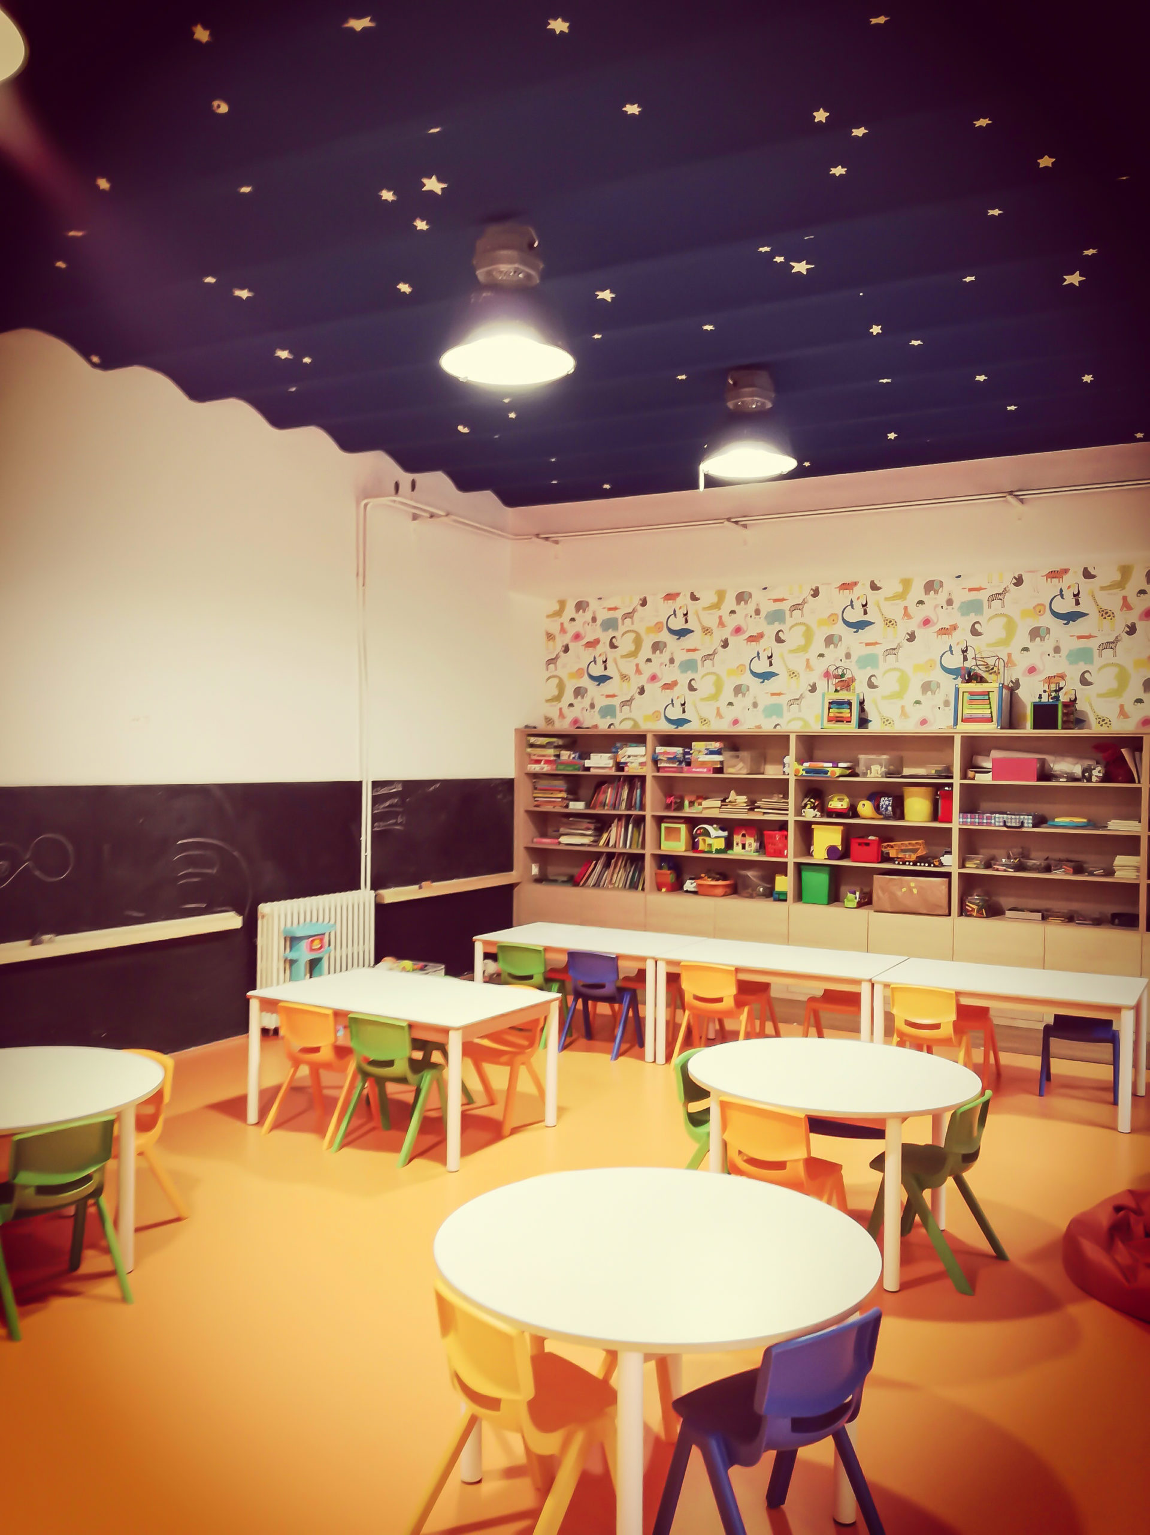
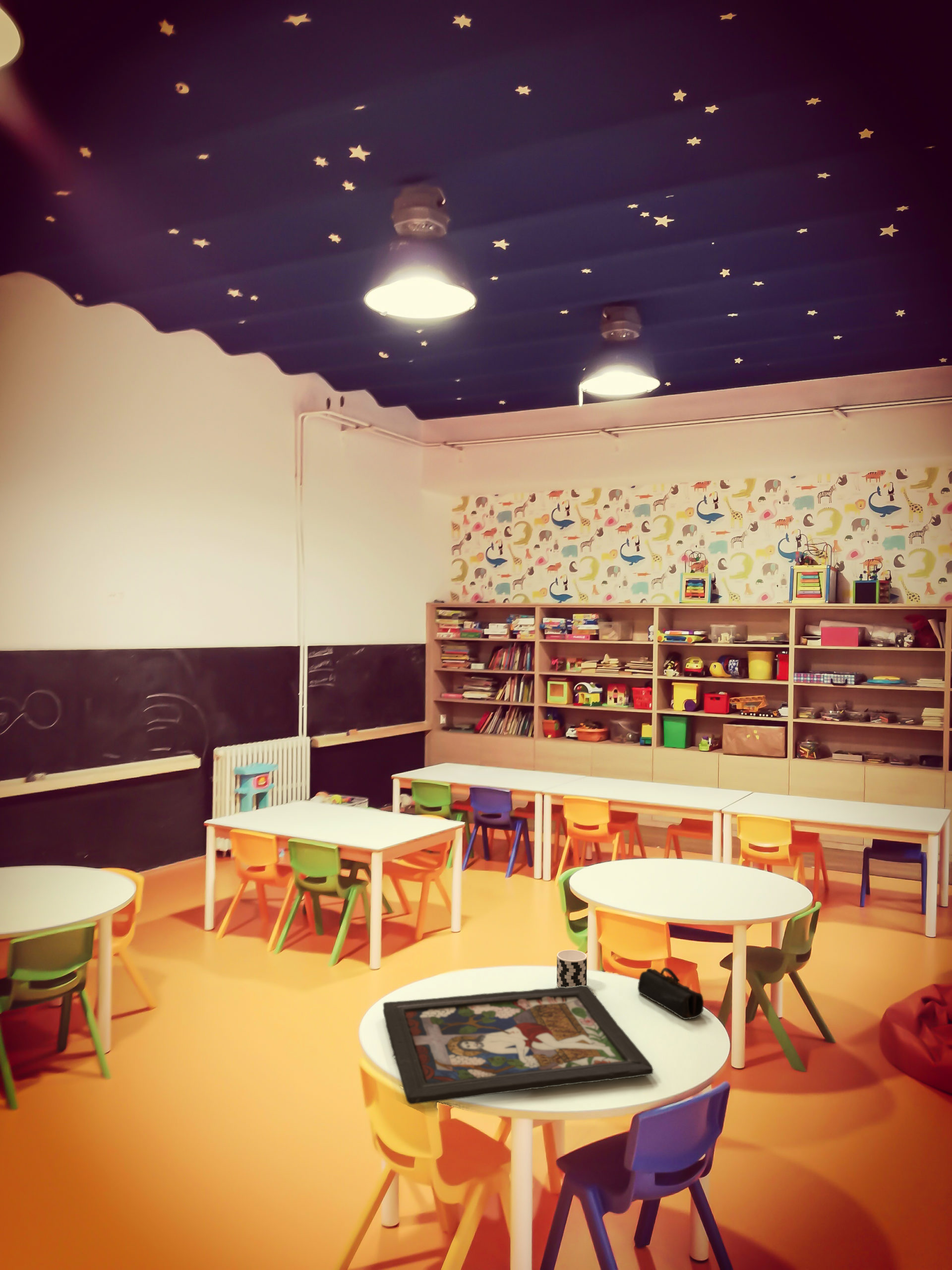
+ pencil case (670, 986)
+ cup (571, 968)
+ board game (509, 1038)
